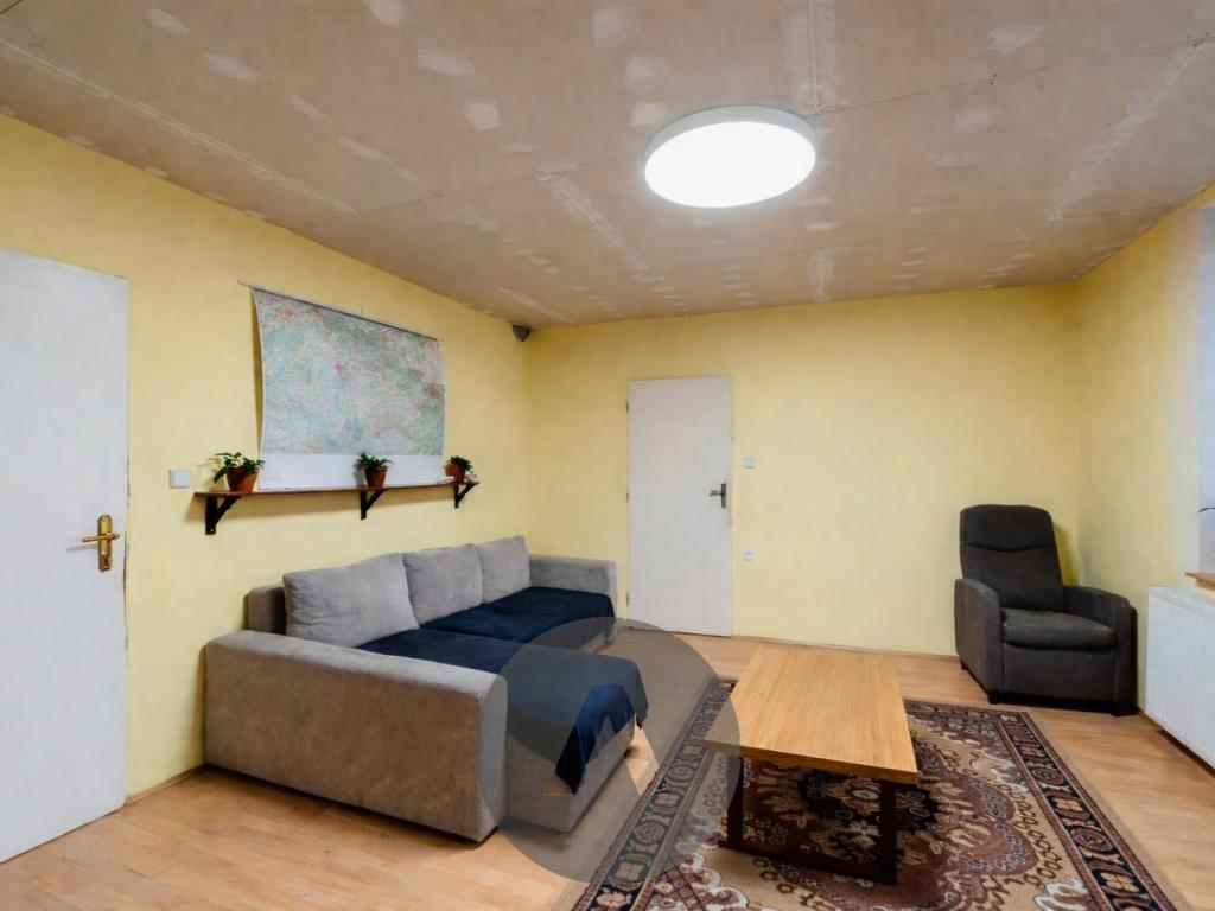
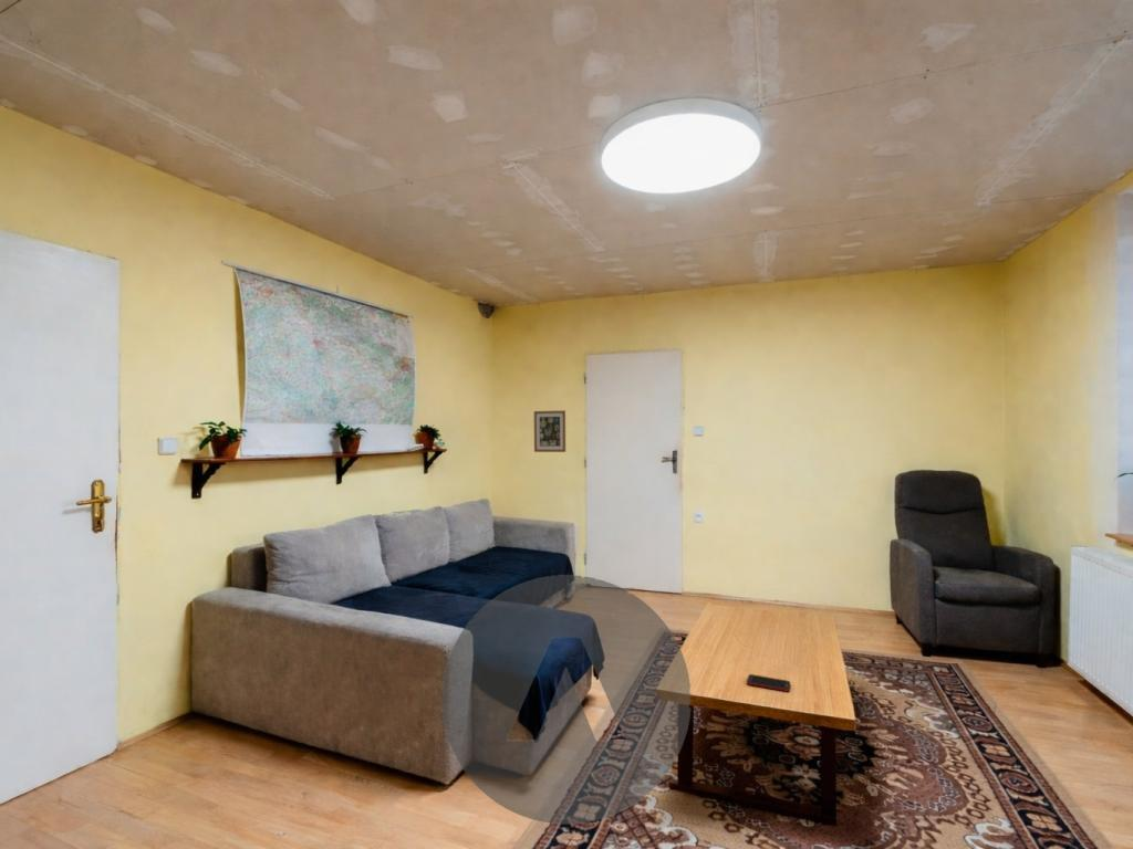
+ cell phone (768, 682)
+ wall art (549, 431)
